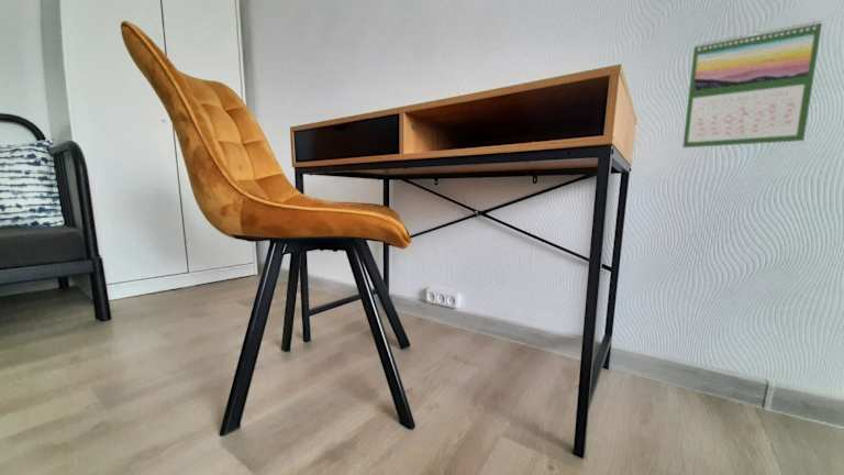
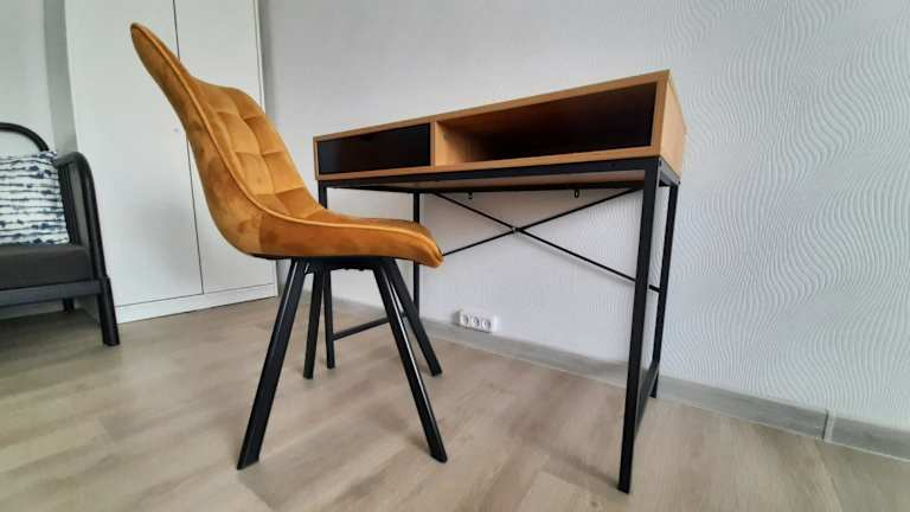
- calendar (745, 88)
